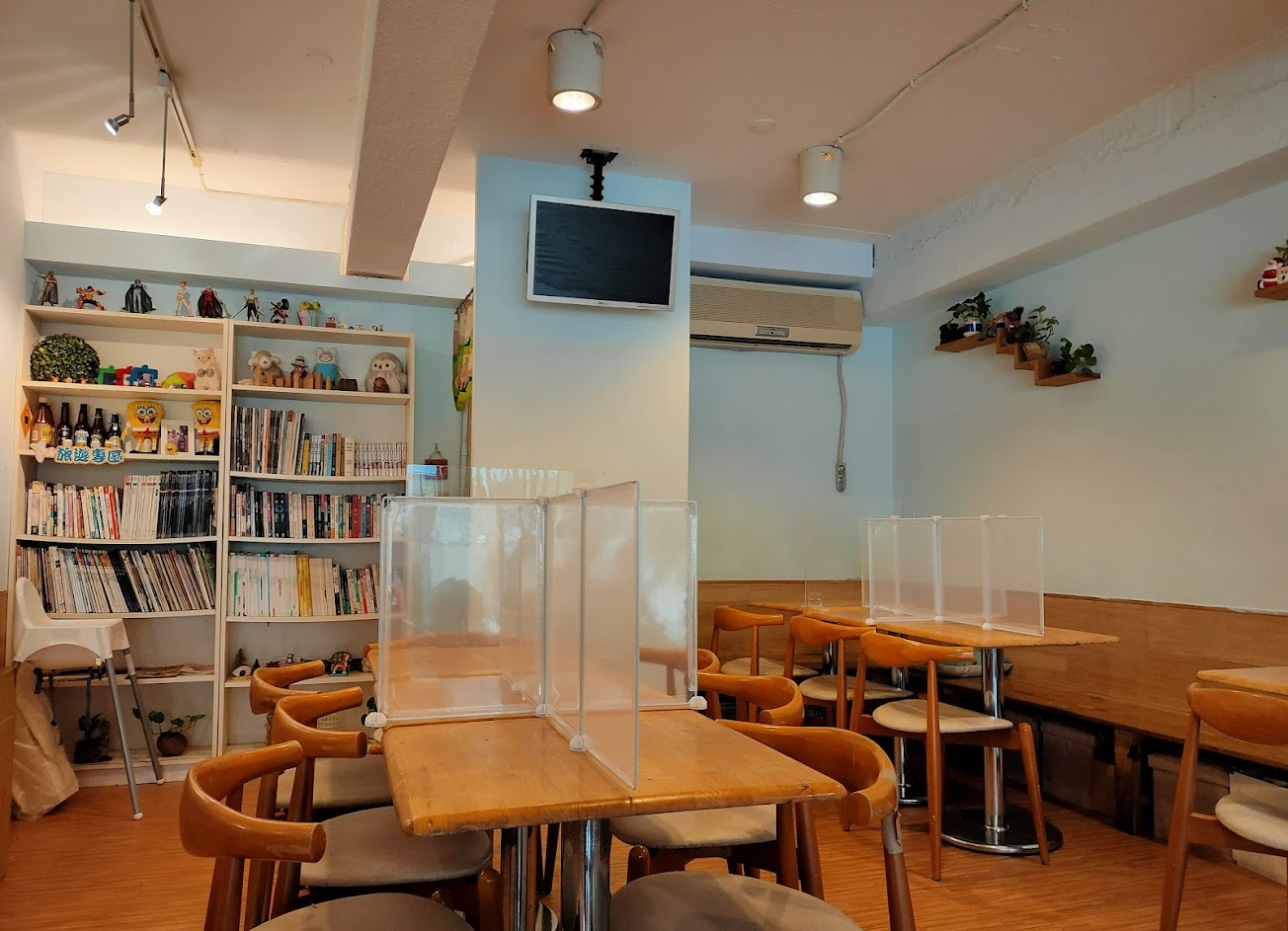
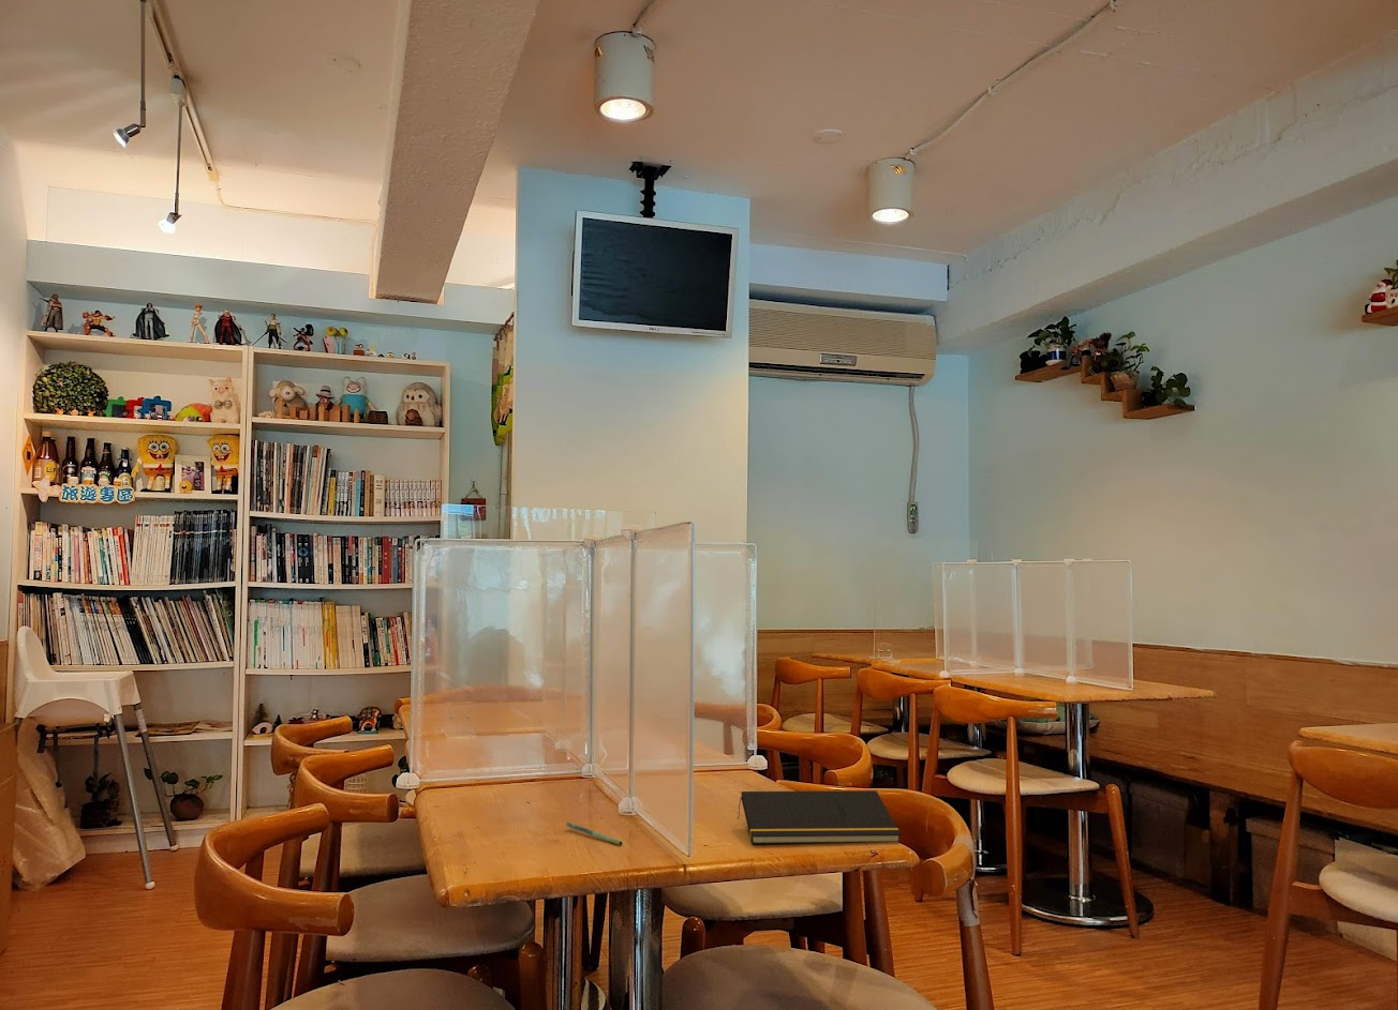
+ pen (593, 833)
+ notepad (817, 815)
